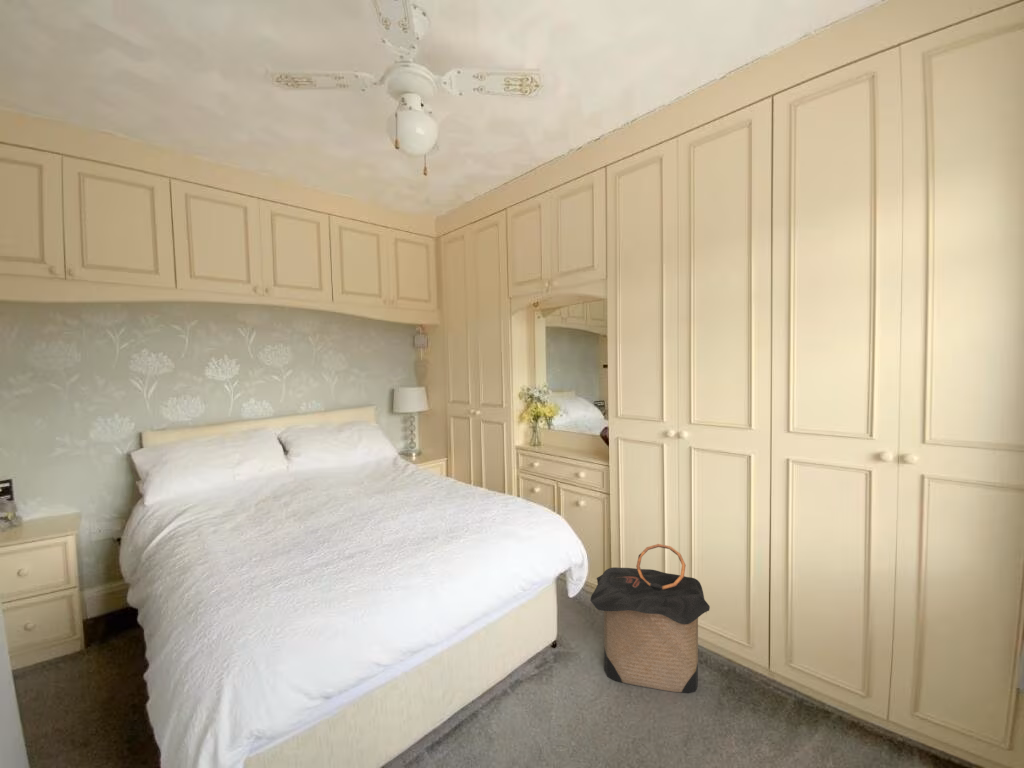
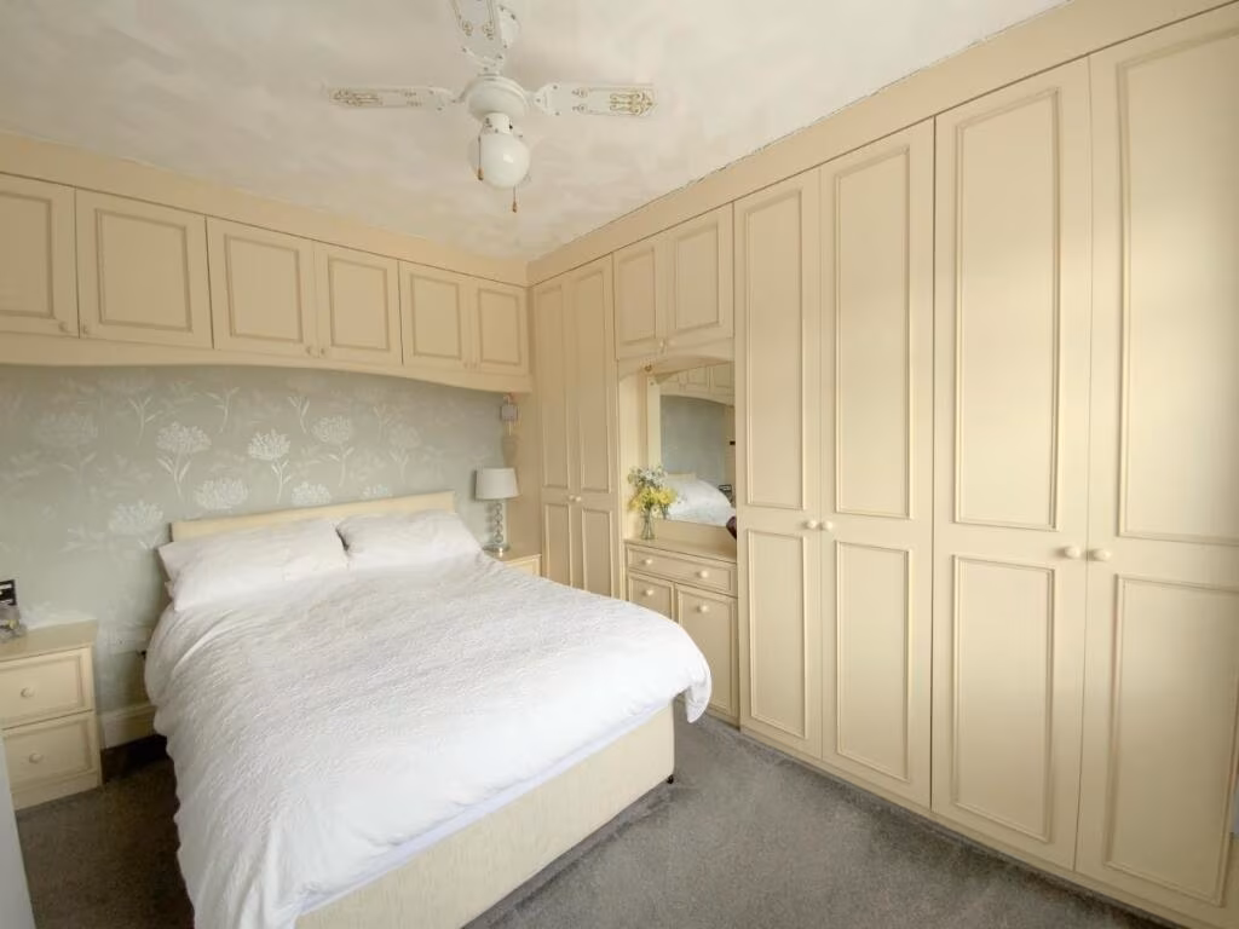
- laundry hamper (647, 612)
